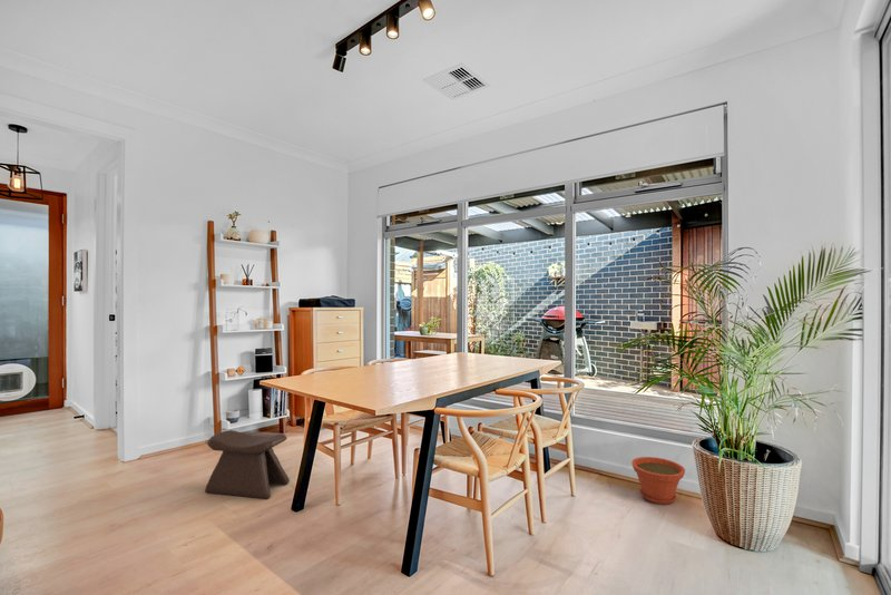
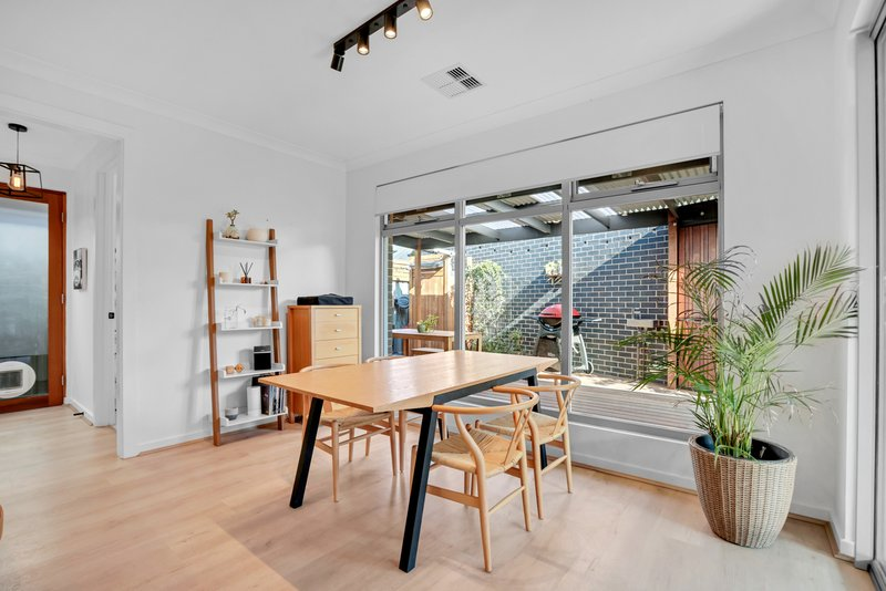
- stool (247, 461)
- plant pot (657, 481)
